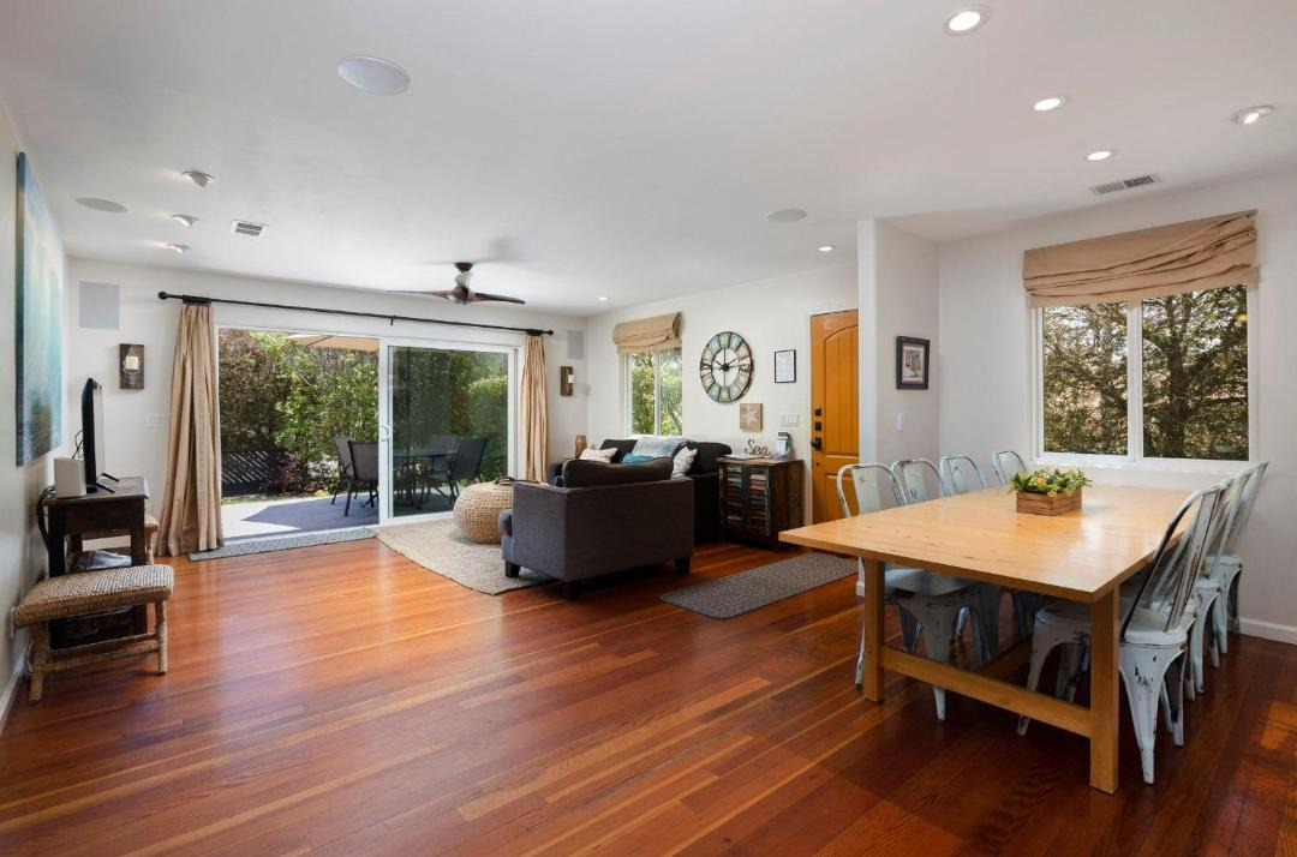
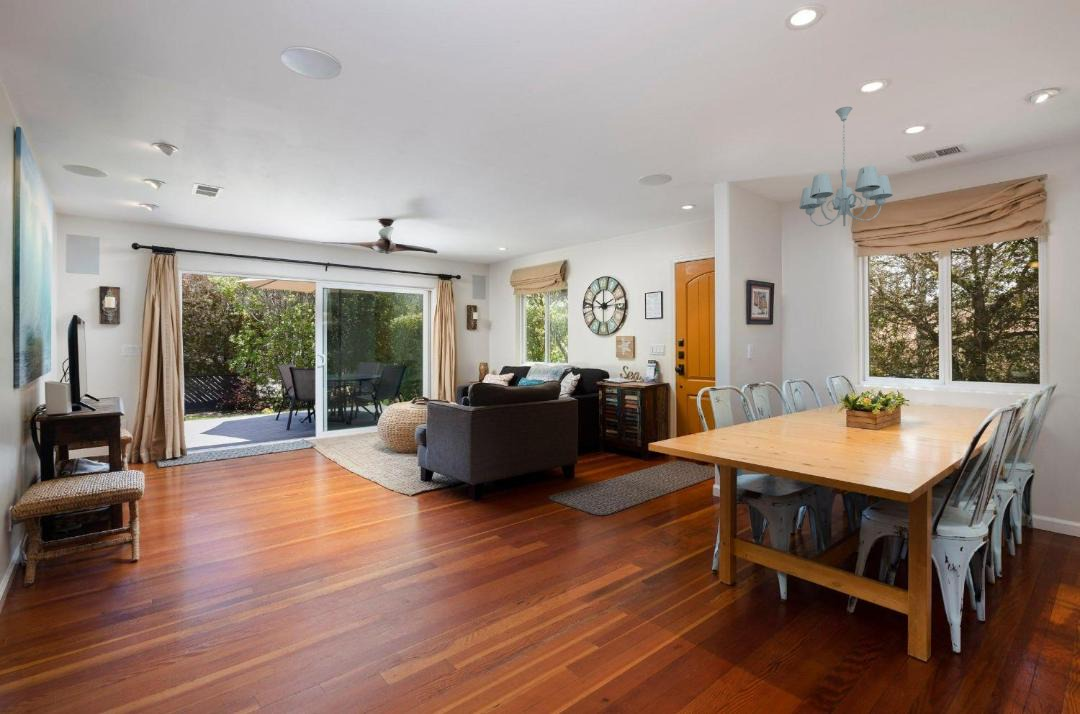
+ chandelier (843, 167)
